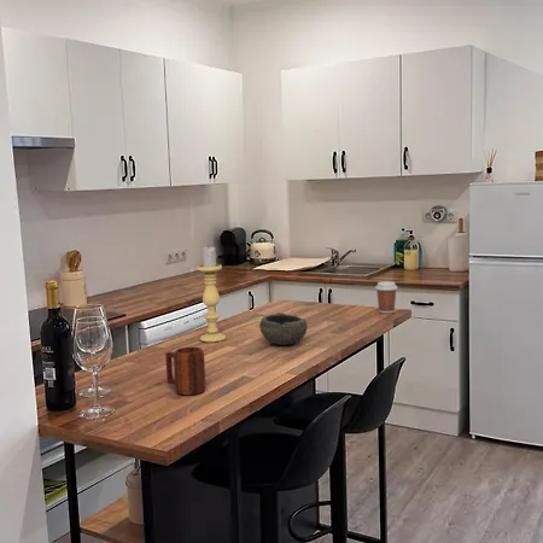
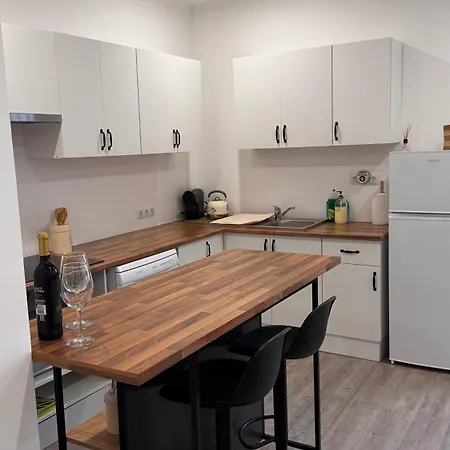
- bowl (285, 329)
- coffee cup (386, 297)
- candle holder (210, 292)
- mug (185, 369)
